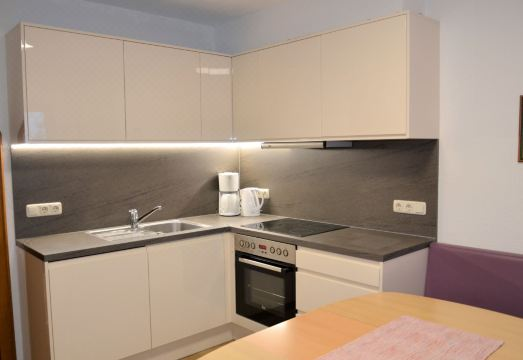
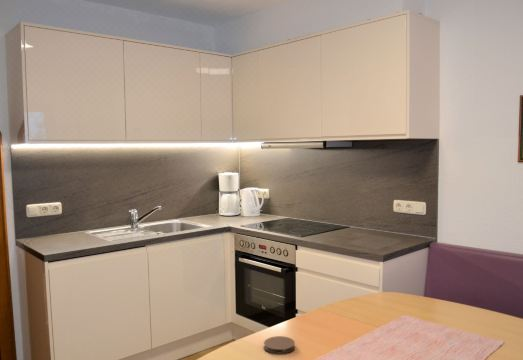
+ coaster (279, 344)
